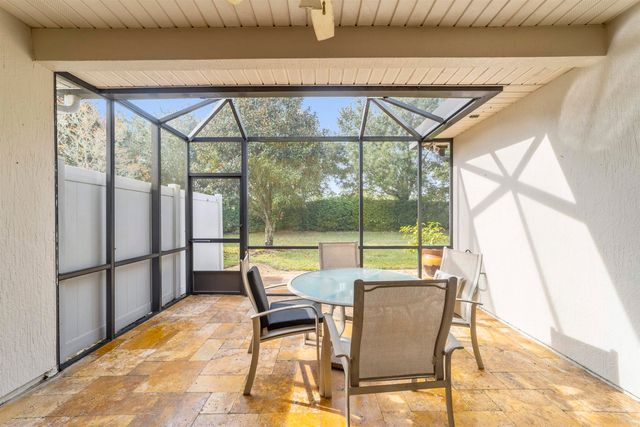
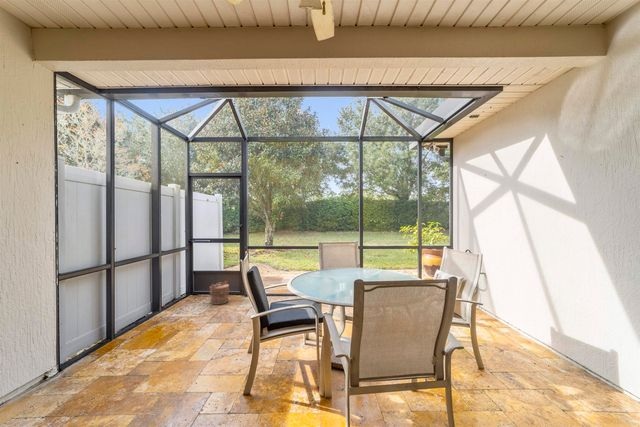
+ bucket (219, 292)
